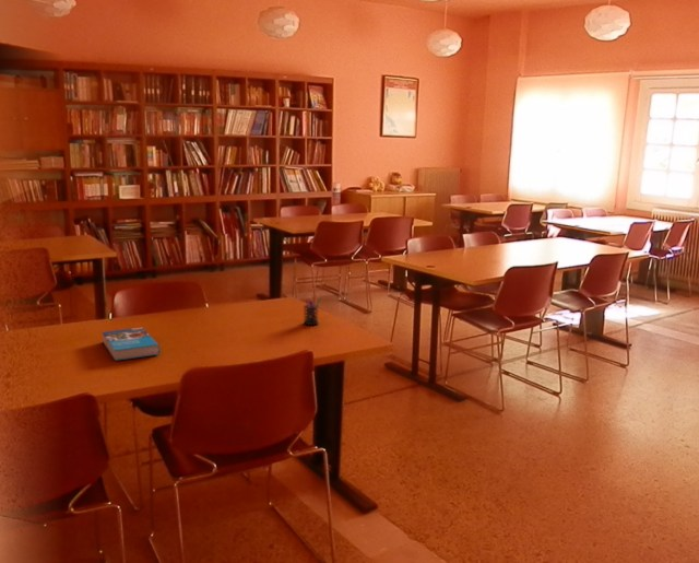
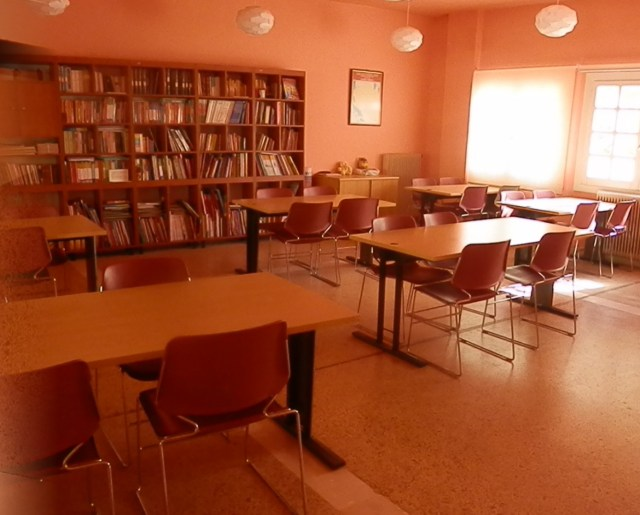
- pen holder (312, 308)
- book (130, 342)
